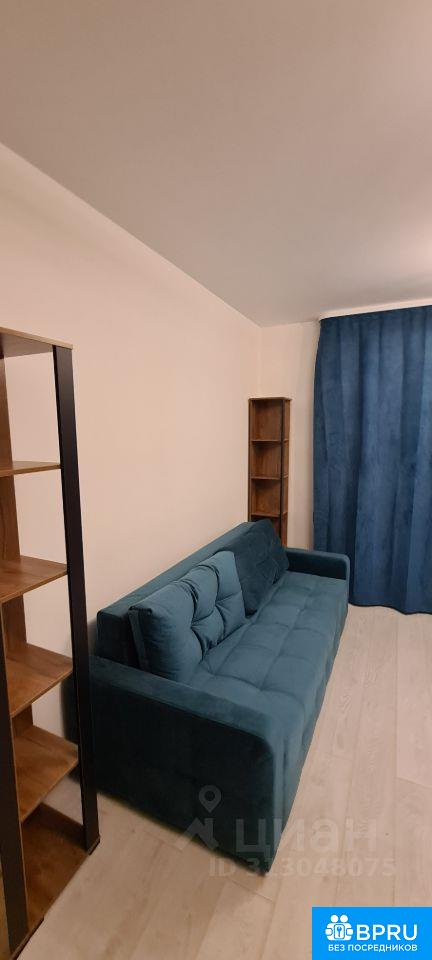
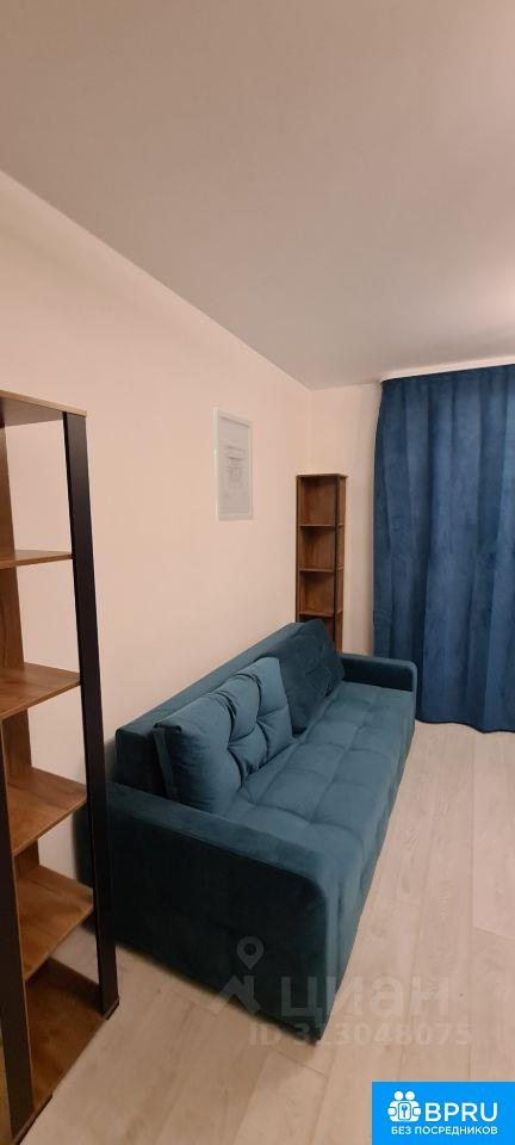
+ wall art (235, 468)
